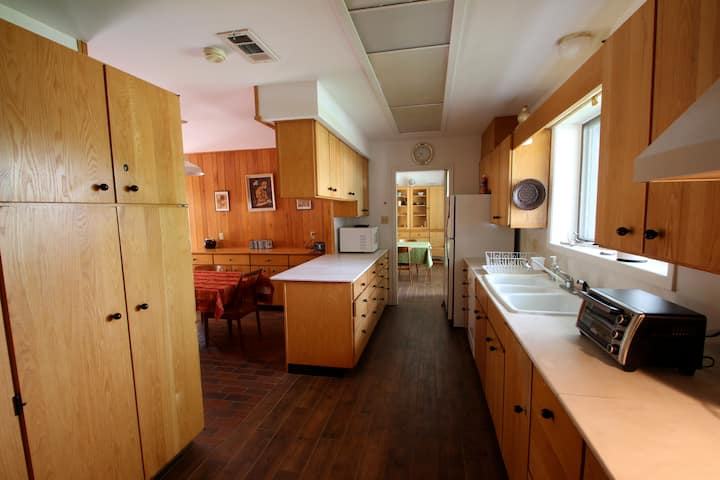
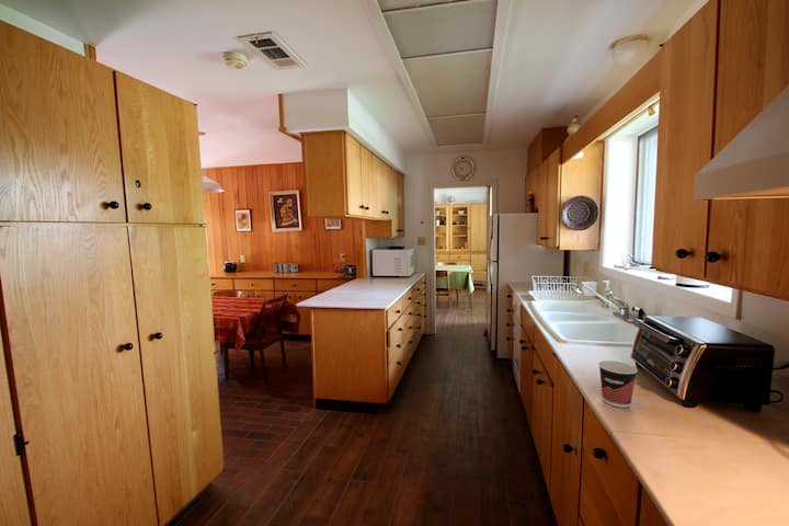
+ cup (616, 384)
